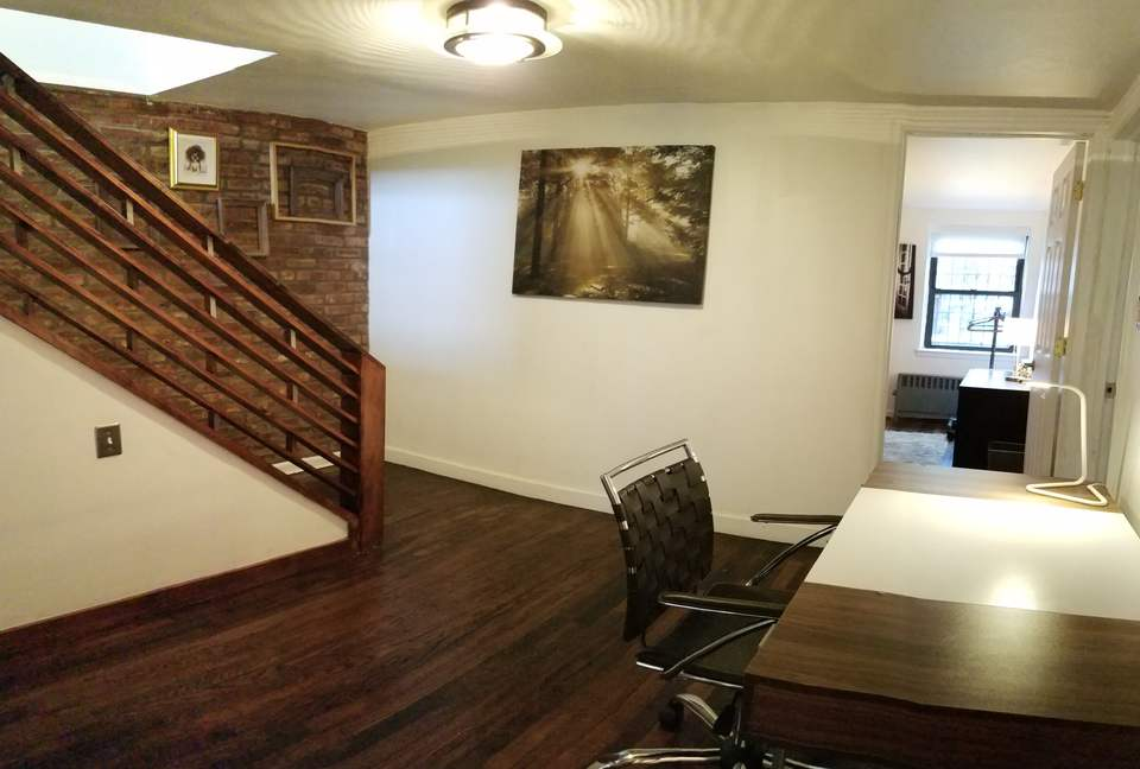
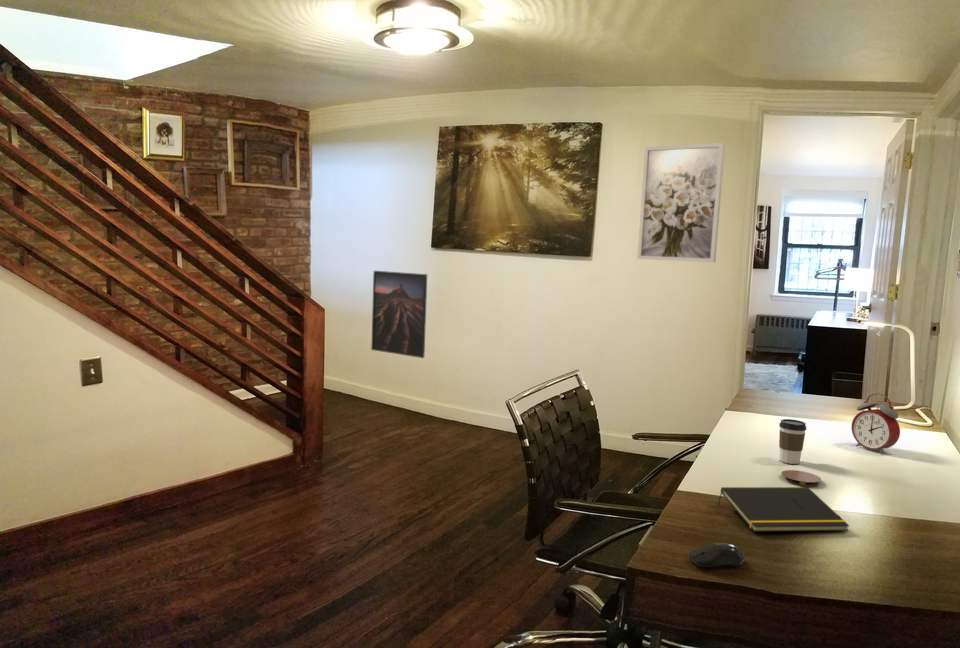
+ wall art (679, 203)
+ coaster (800, 478)
+ notepad (782, 508)
+ coffee cup (791, 441)
+ alarm clock (876, 421)
+ computer mouse (716, 553)
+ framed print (398, 313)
